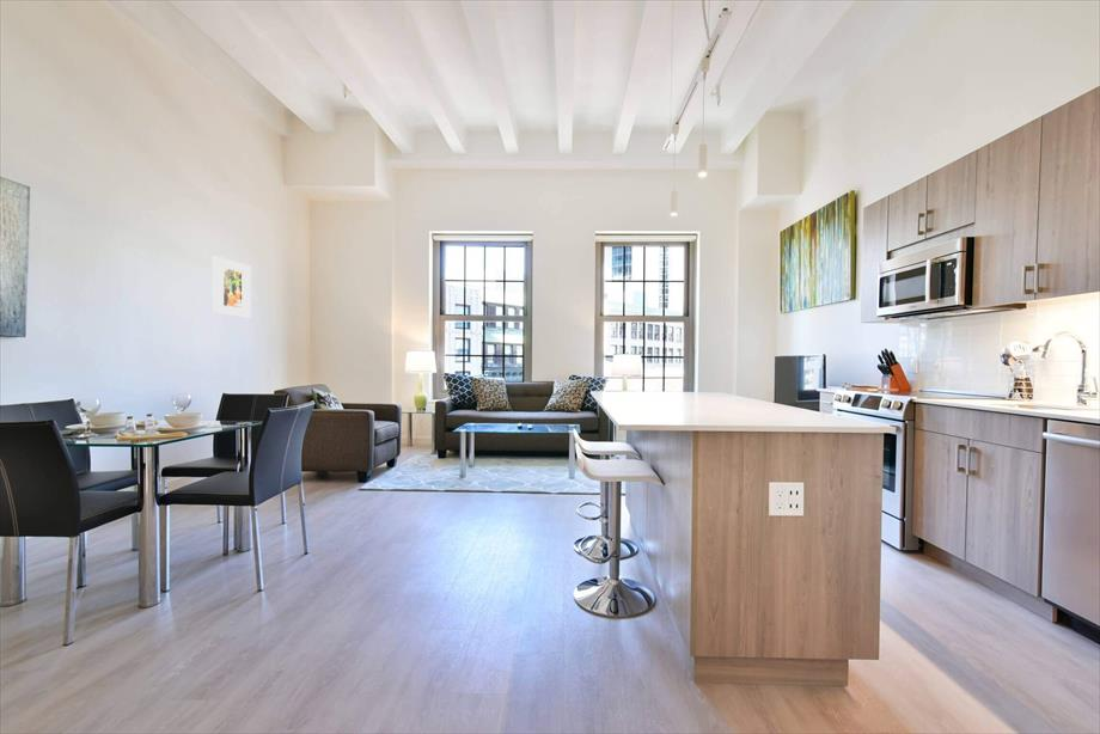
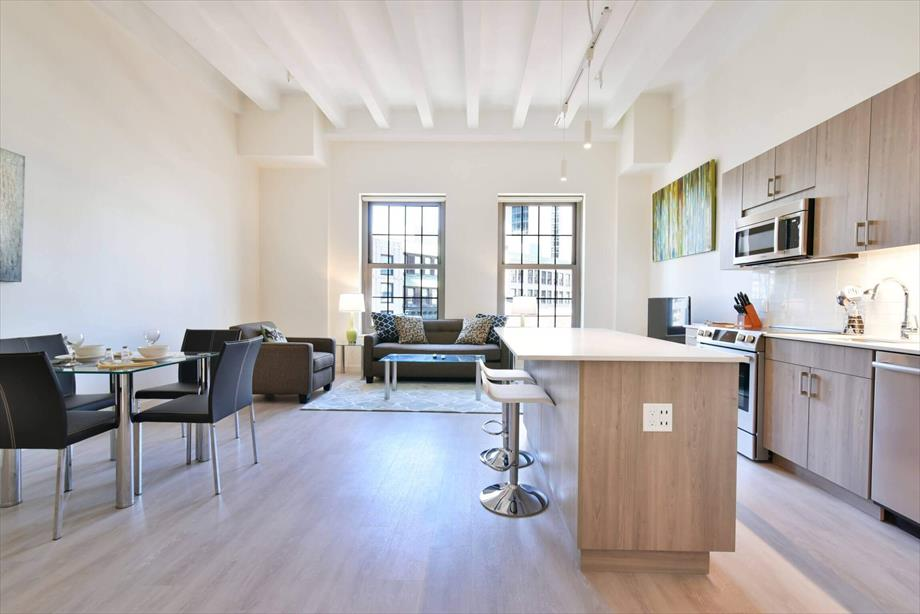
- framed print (232, 288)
